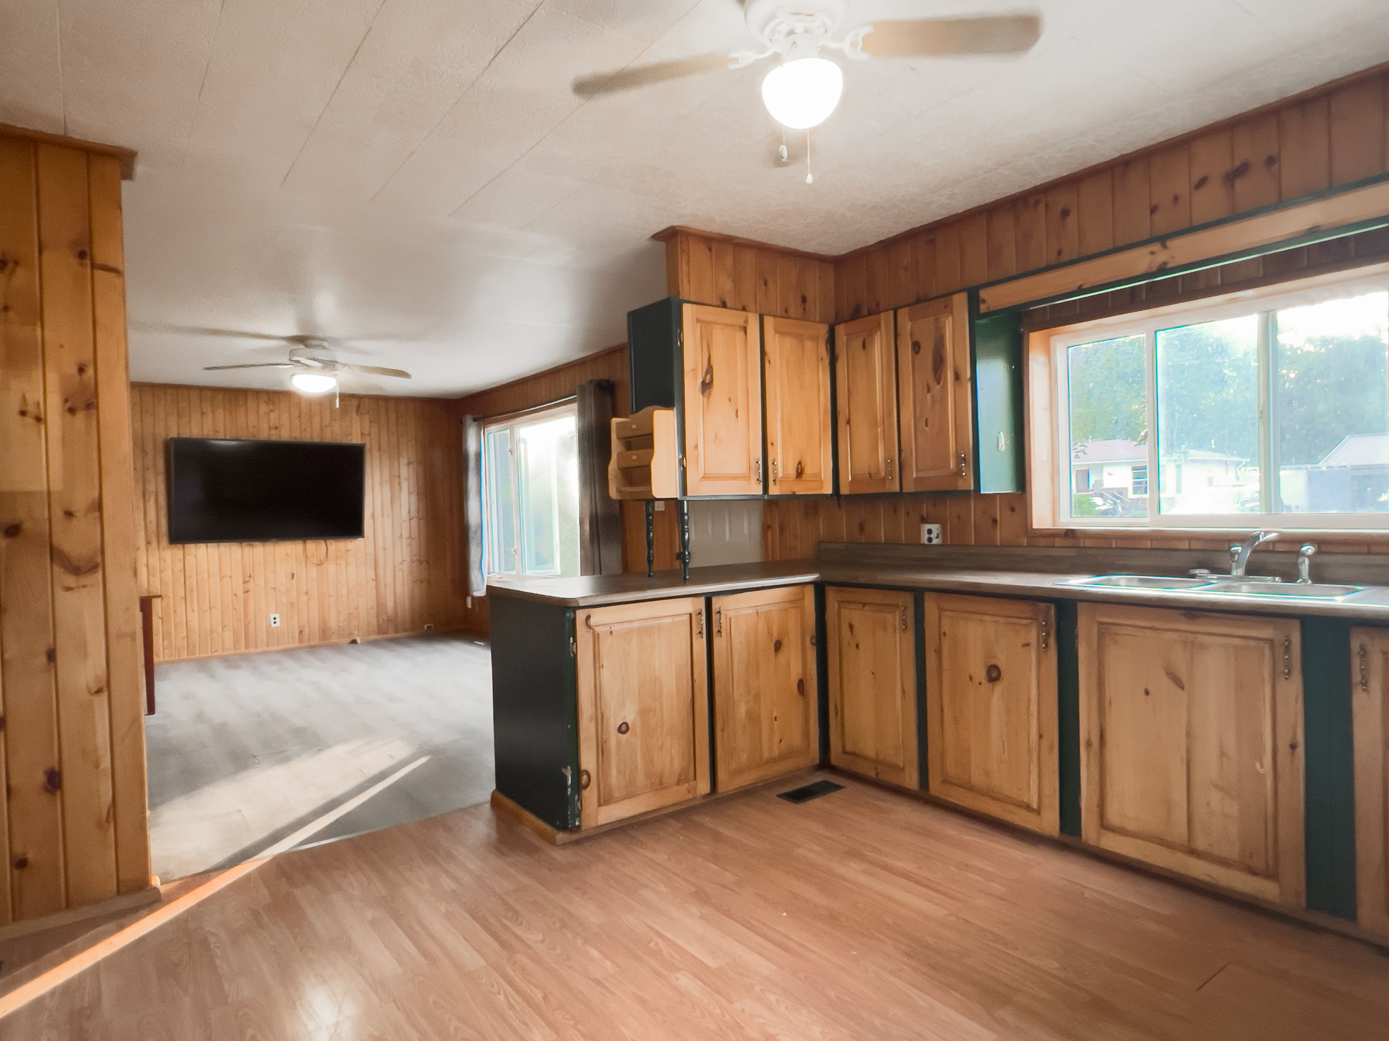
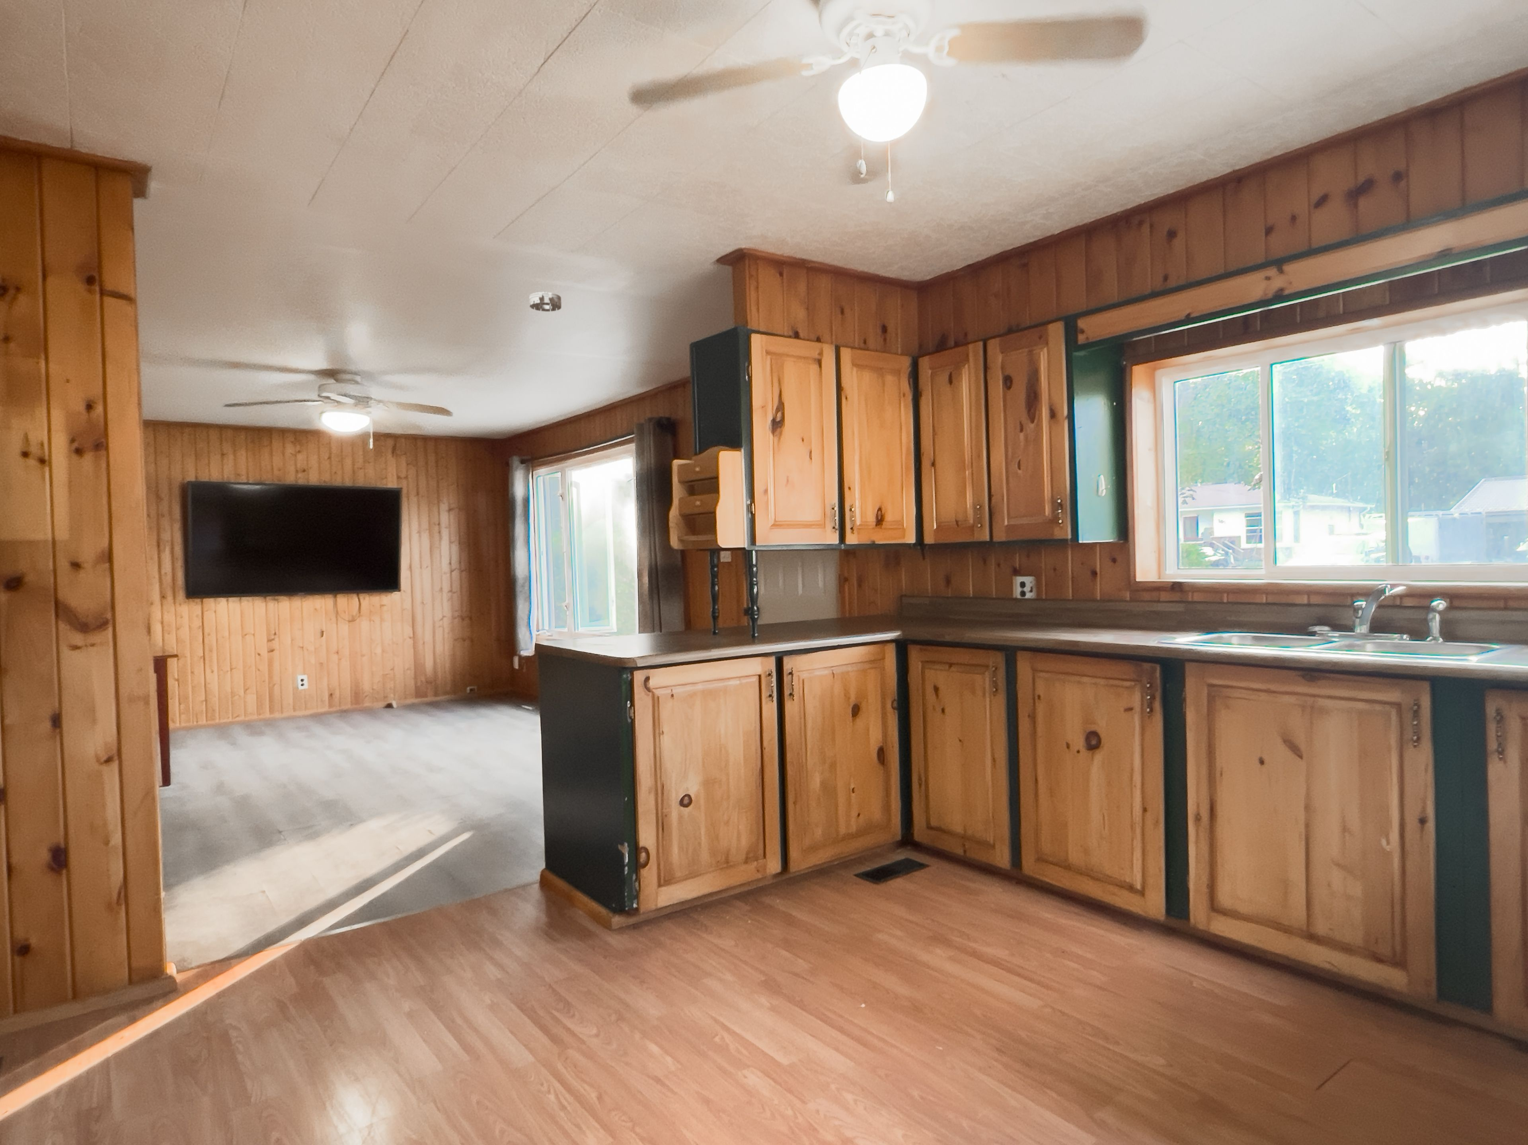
+ smoke detector (545, 301)
